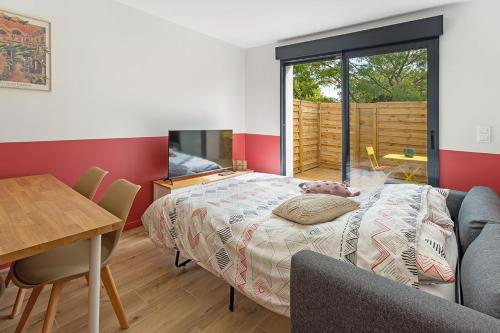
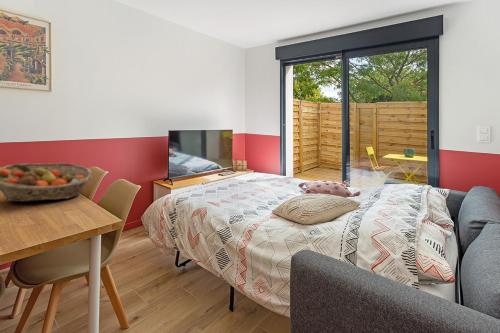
+ fruit basket (45, 180)
